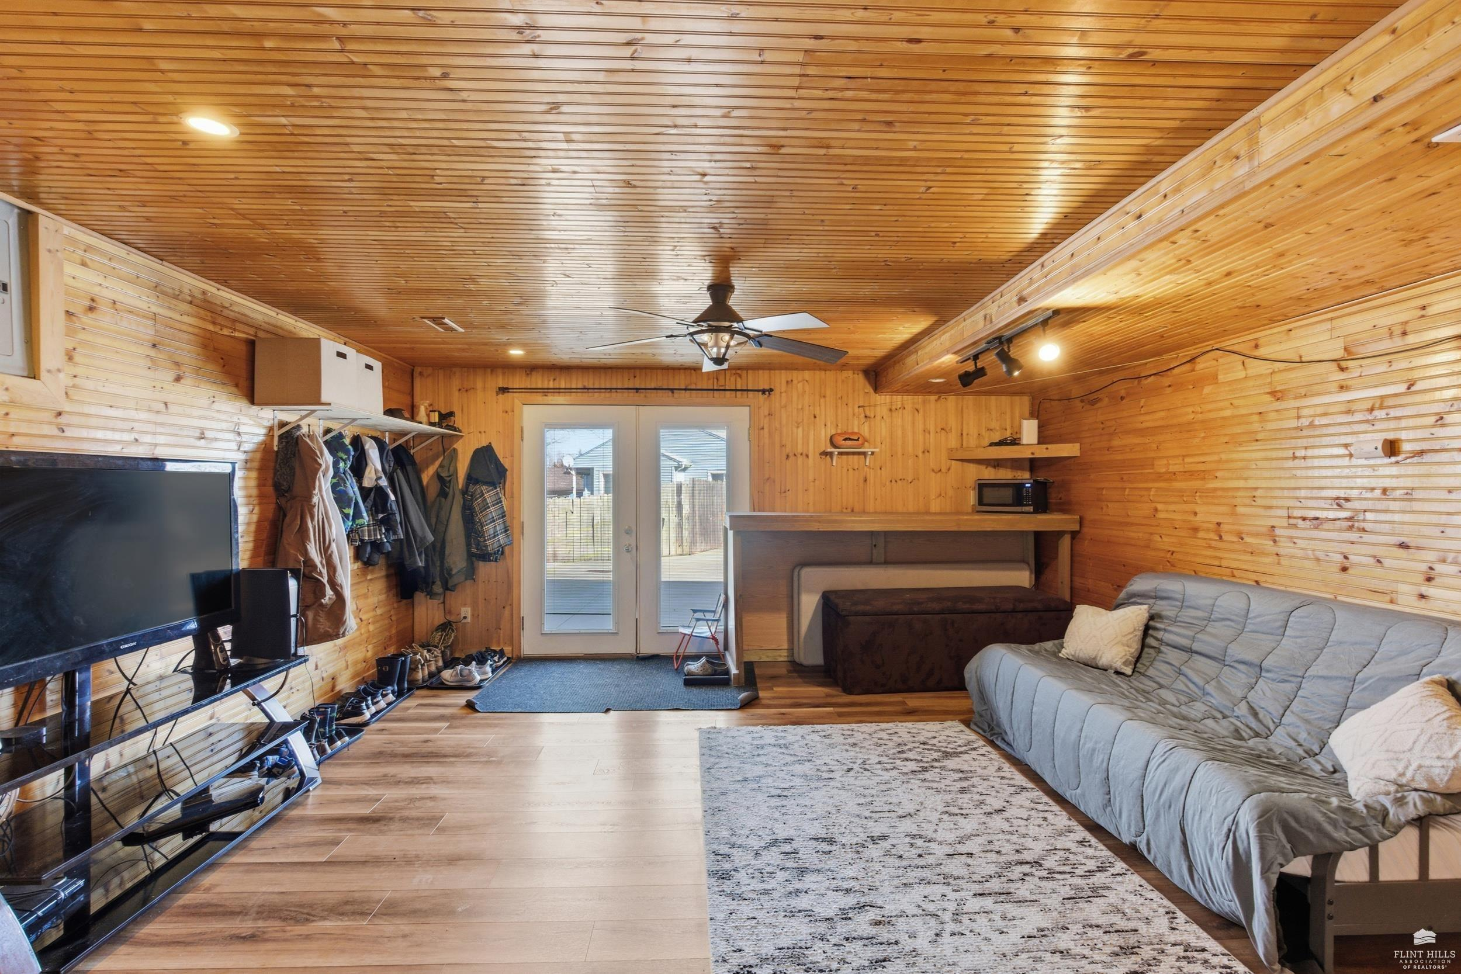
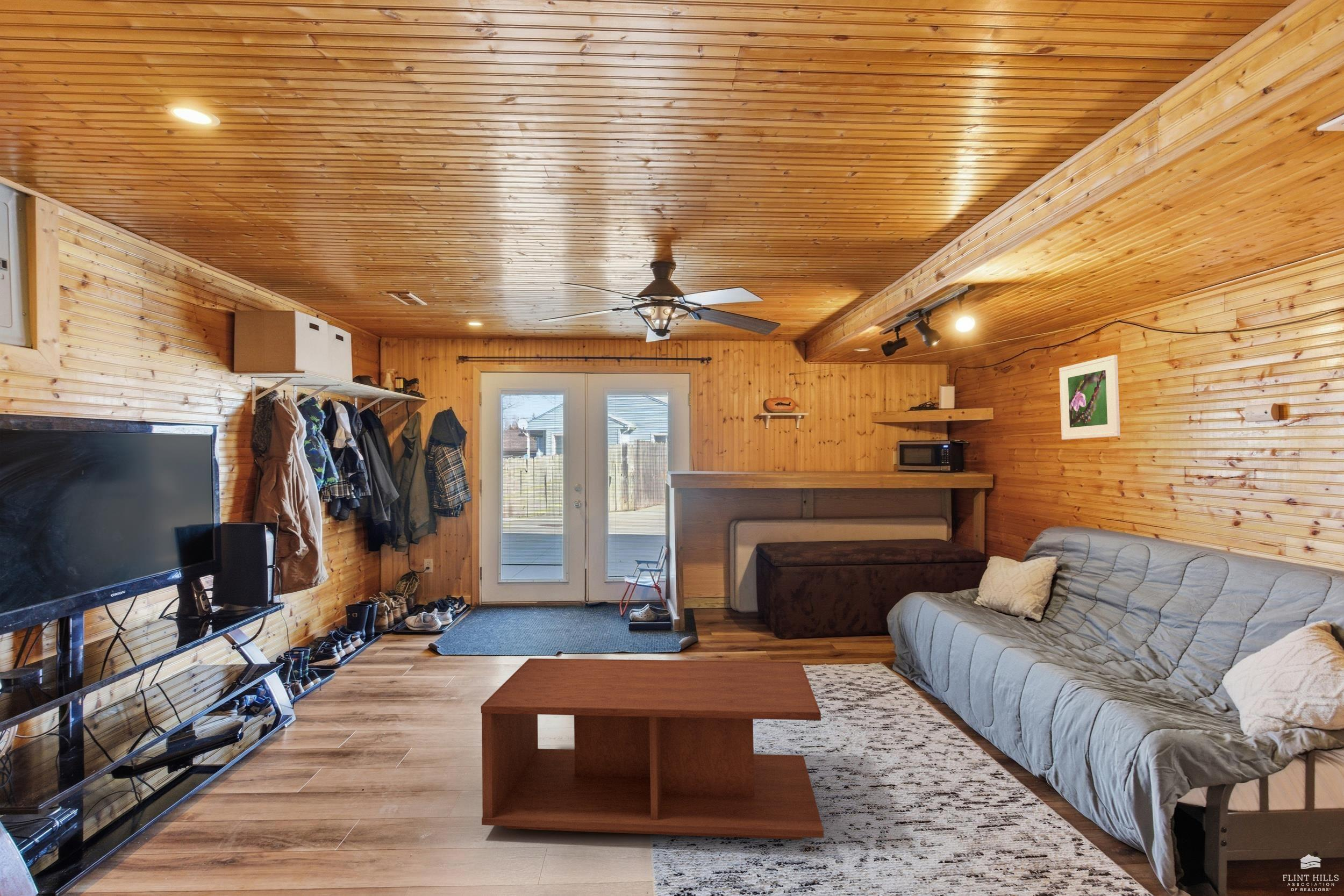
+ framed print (1088, 400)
+ coffee table (656, 742)
